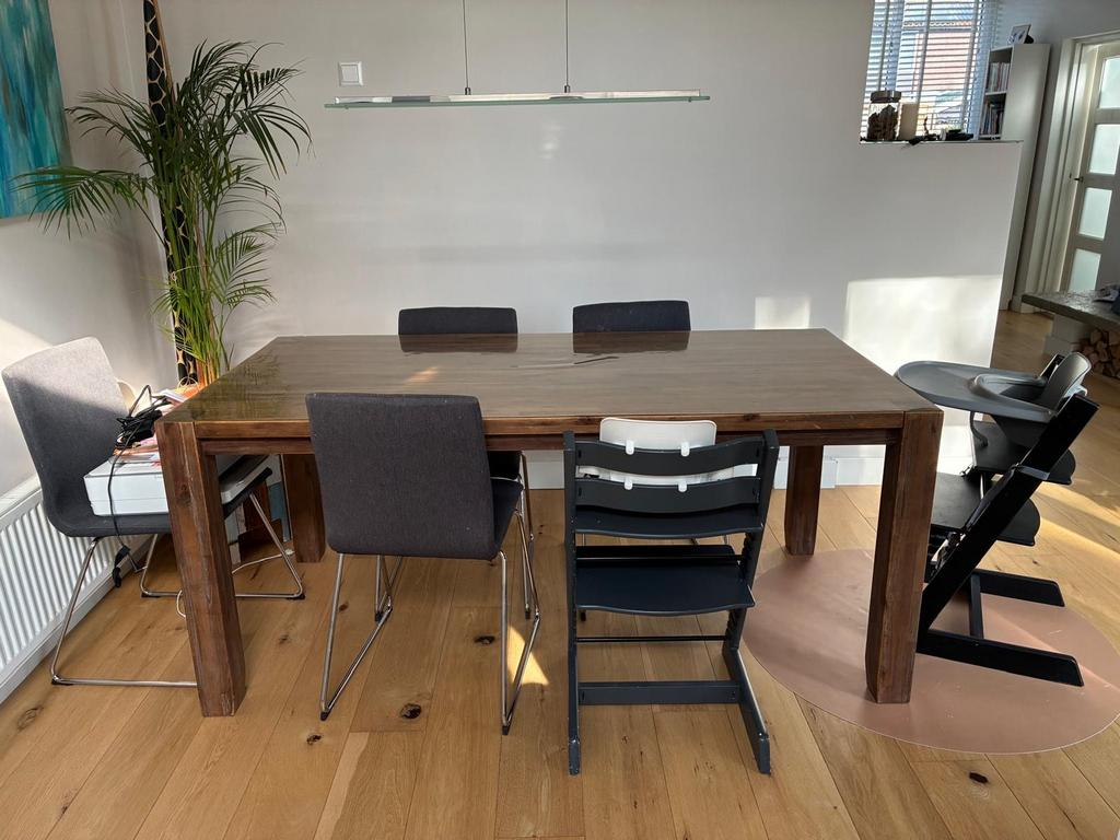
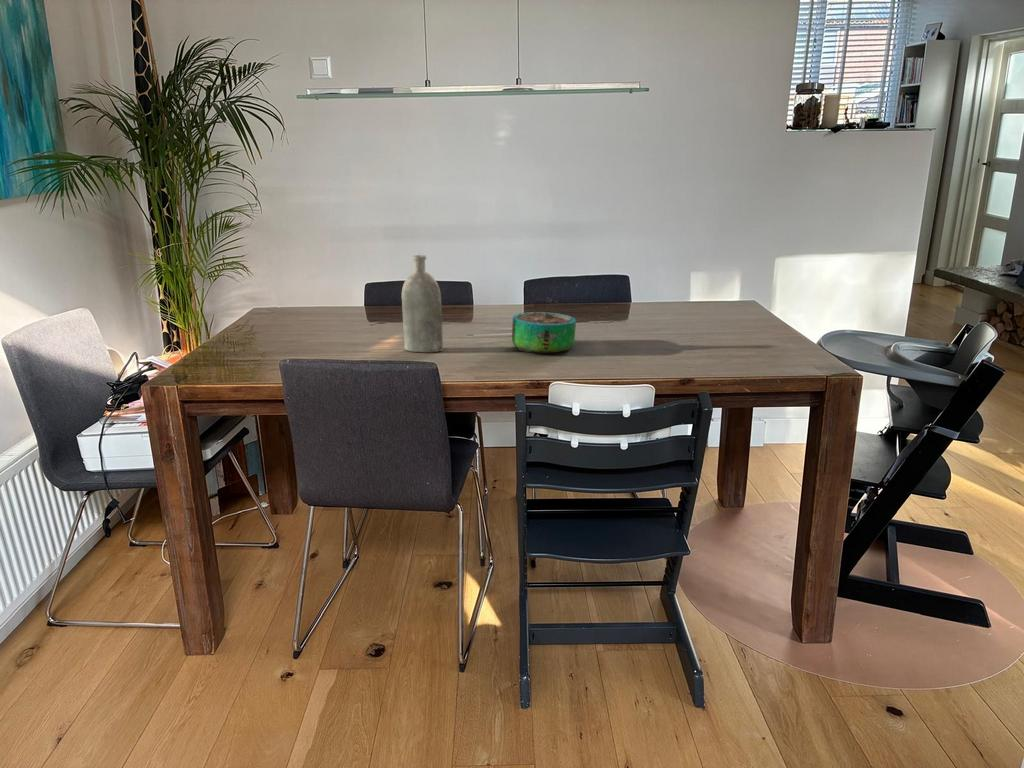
+ decorative bowl (543, 332)
+ bottle (421, 303)
